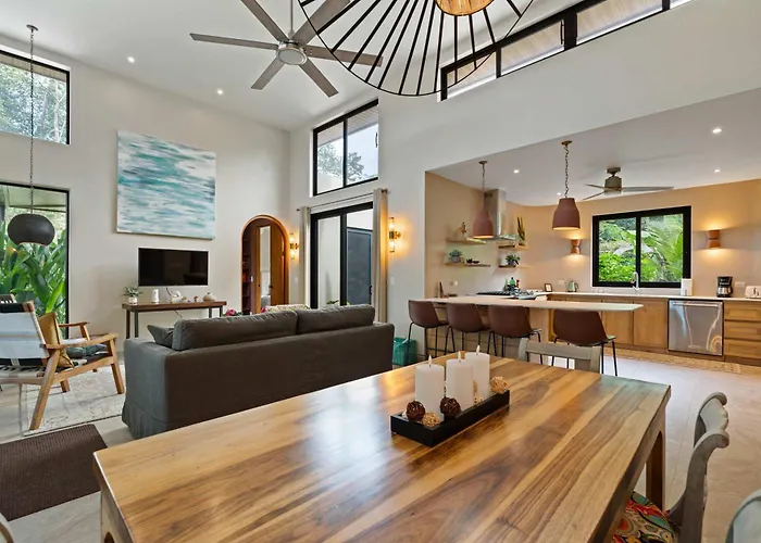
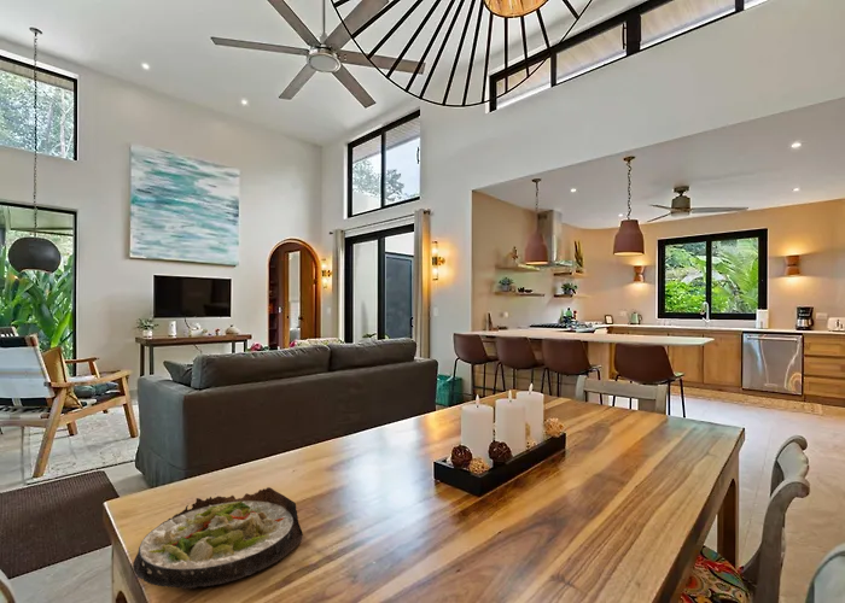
+ salad plate (218, 529)
